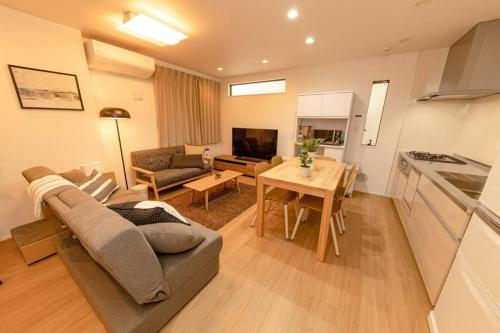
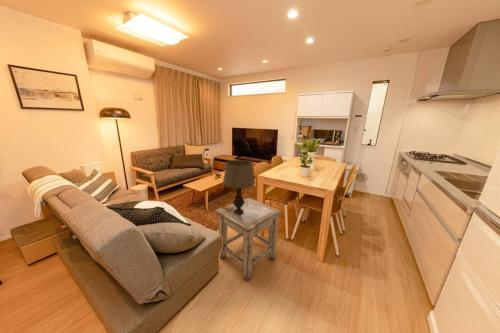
+ table lamp (238, 188)
+ stool (248, 234)
